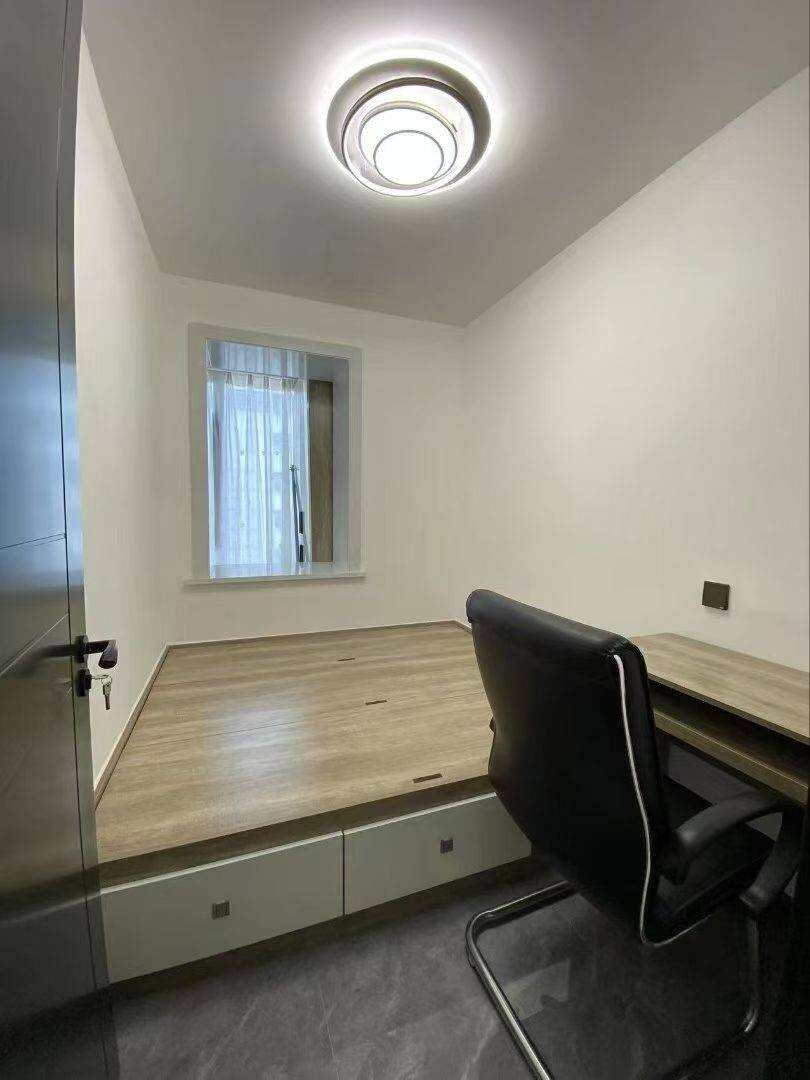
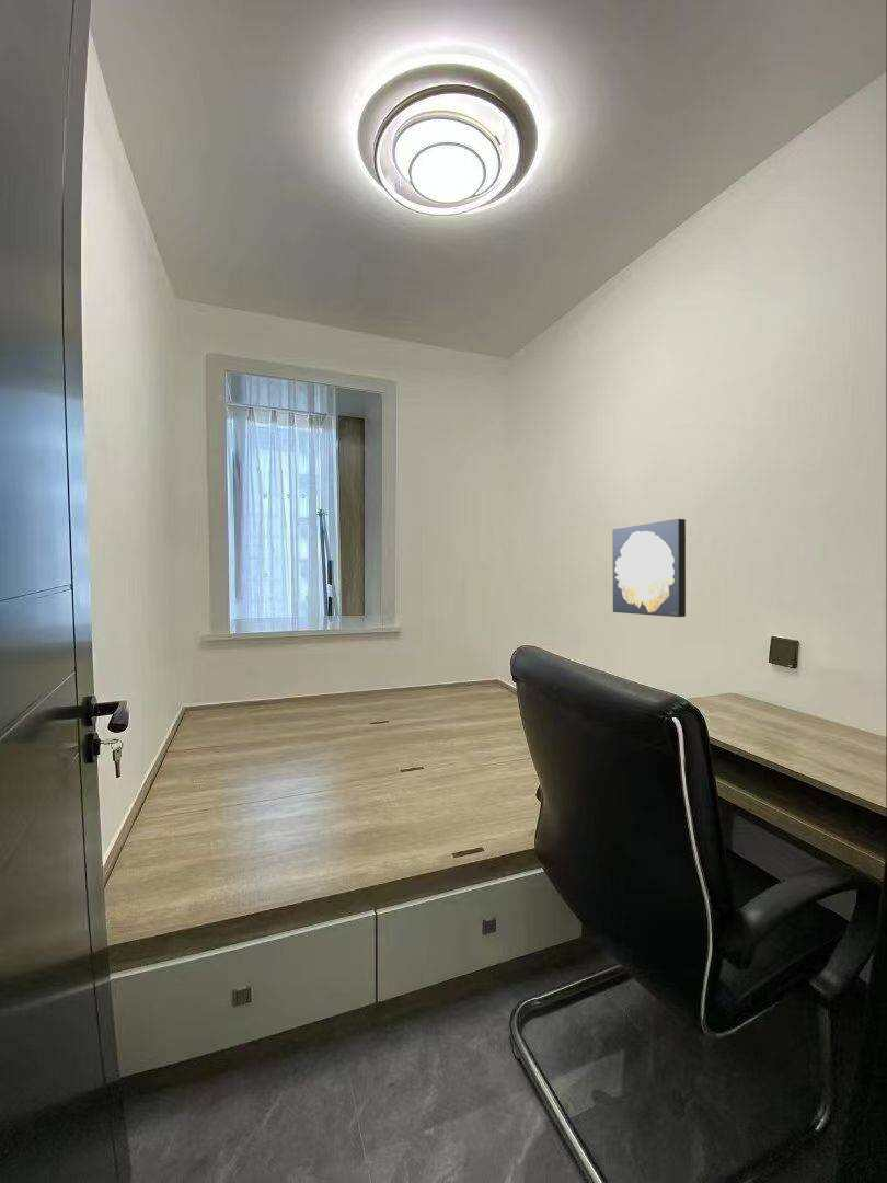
+ wall art (646, 570)
